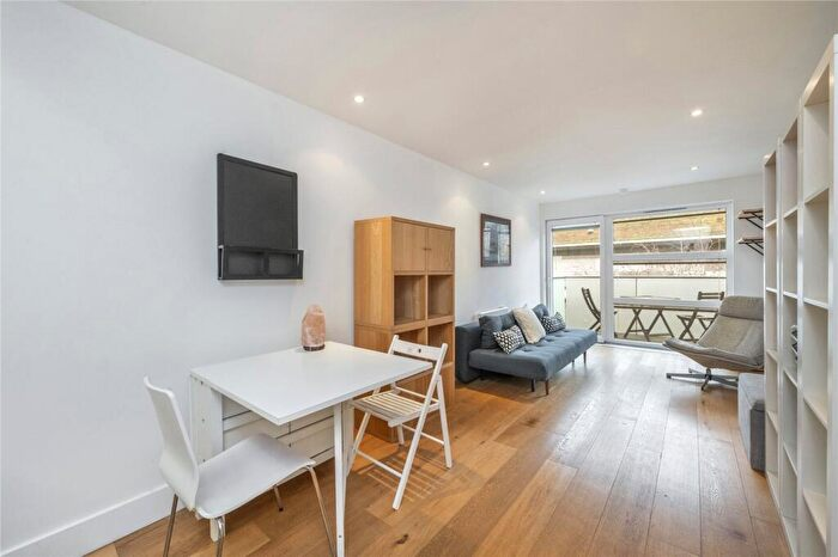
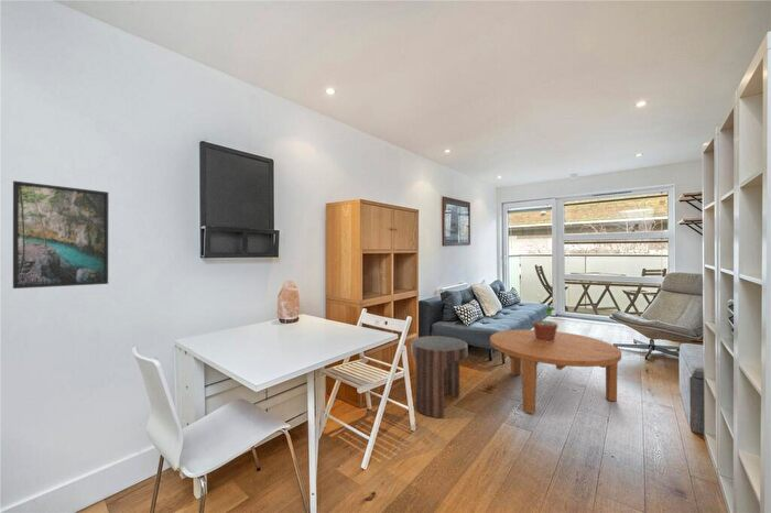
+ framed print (64, 236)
+ coffee table (550, 363)
+ side table (438, 373)
+ potted plant (544, 320)
